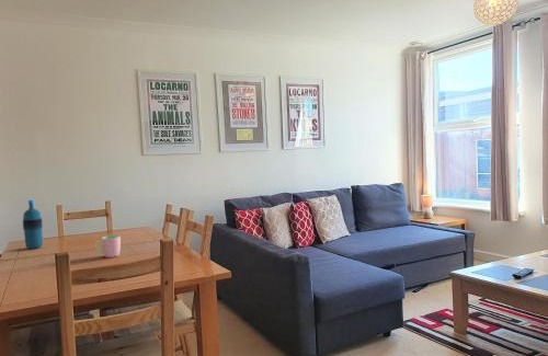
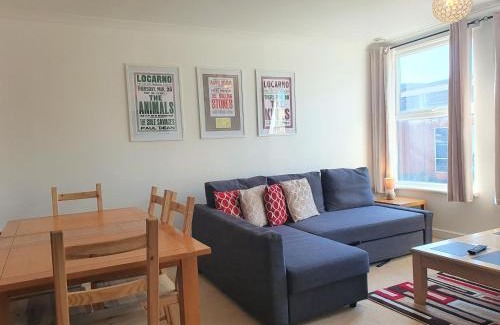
- cup (107, 246)
- water bottle (32, 223)
